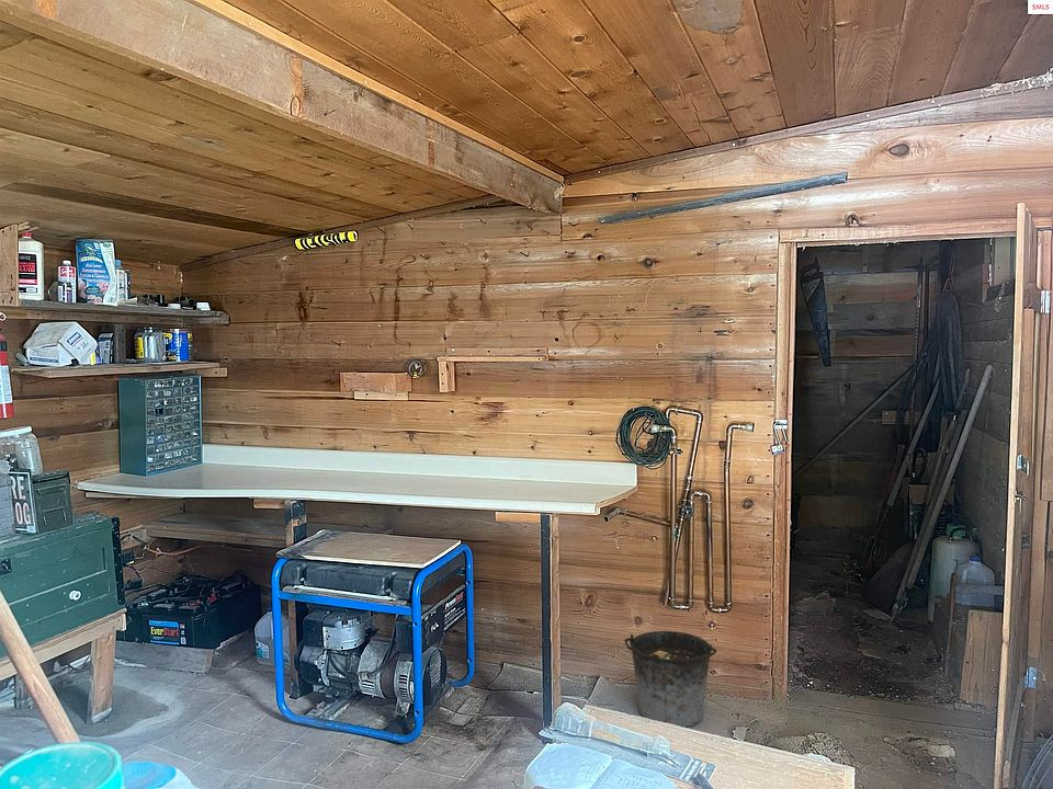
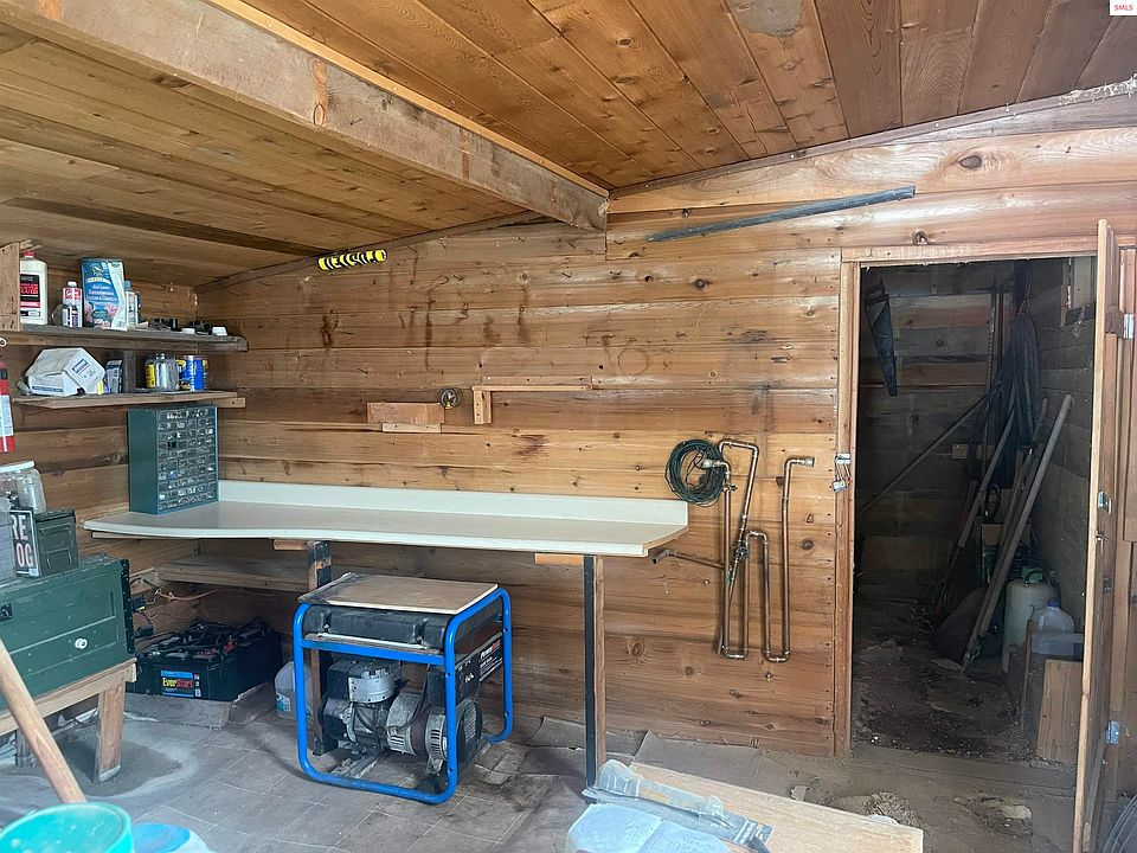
- bucket (669, 676)
